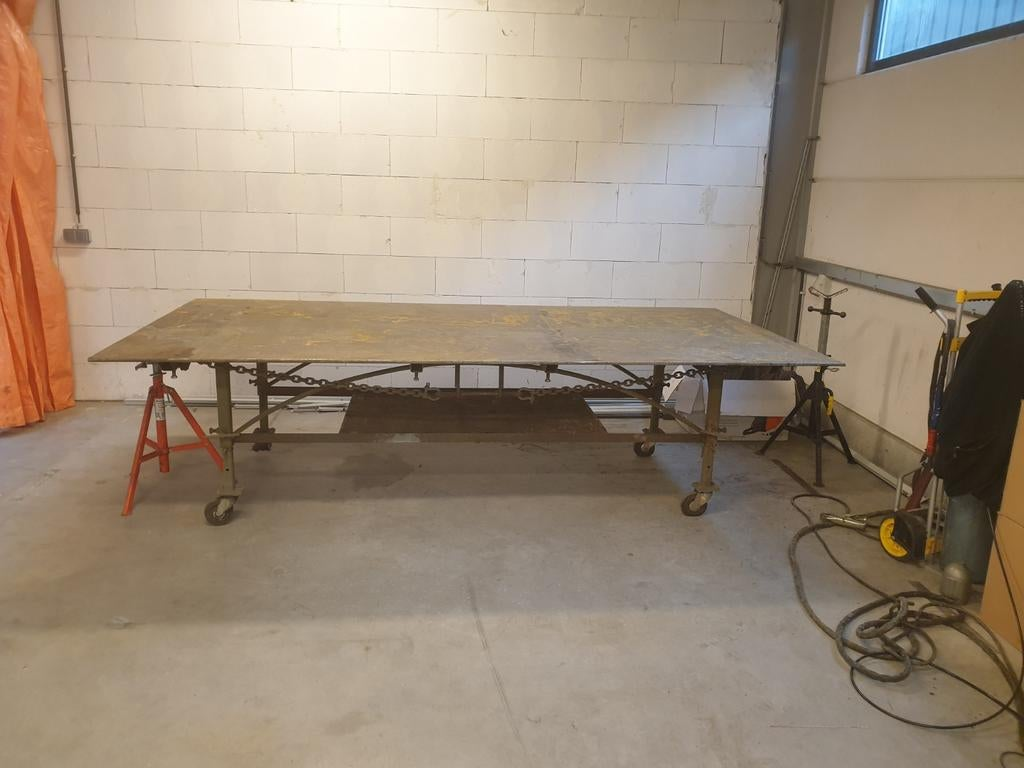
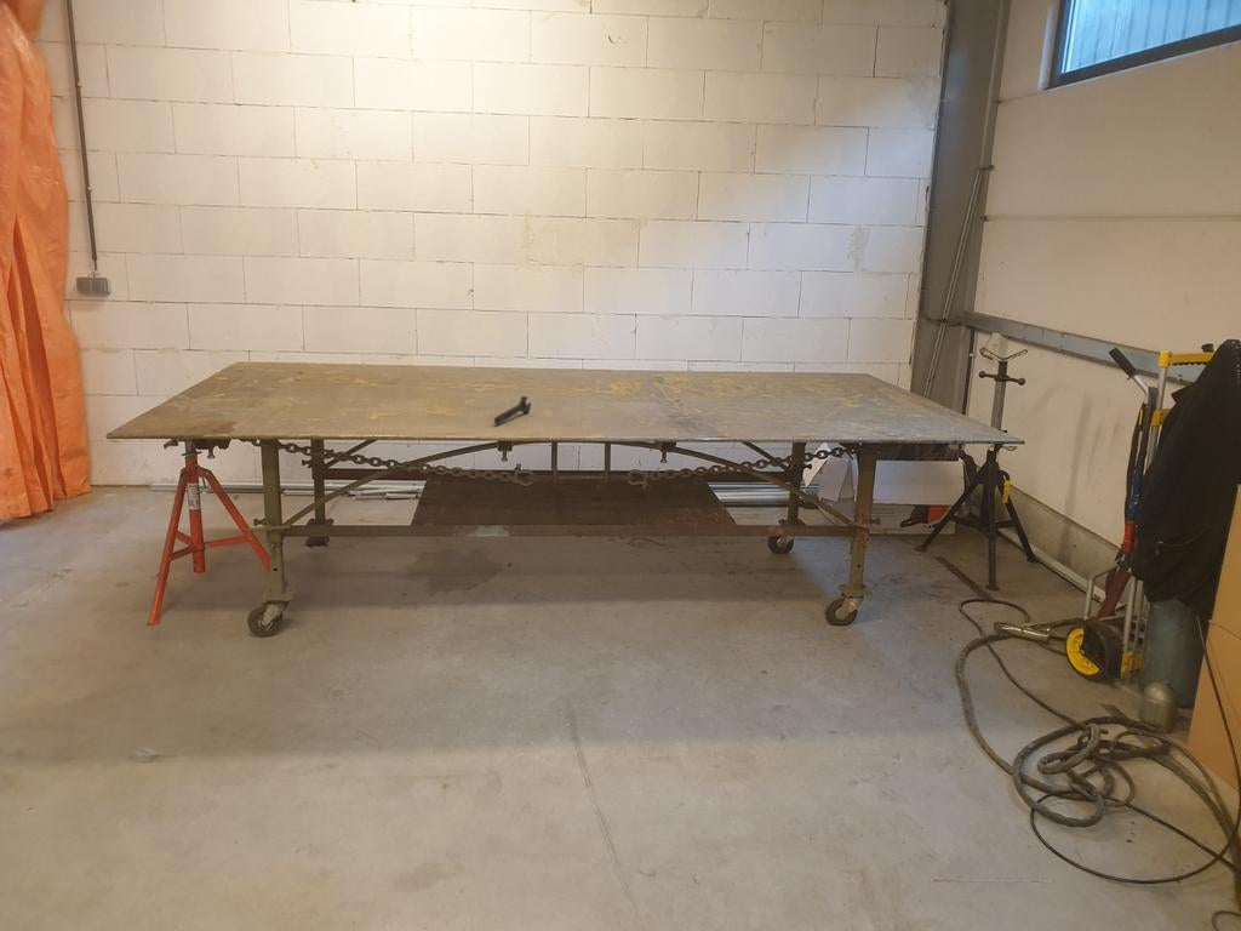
+ adjustable wrench (513, 409)
